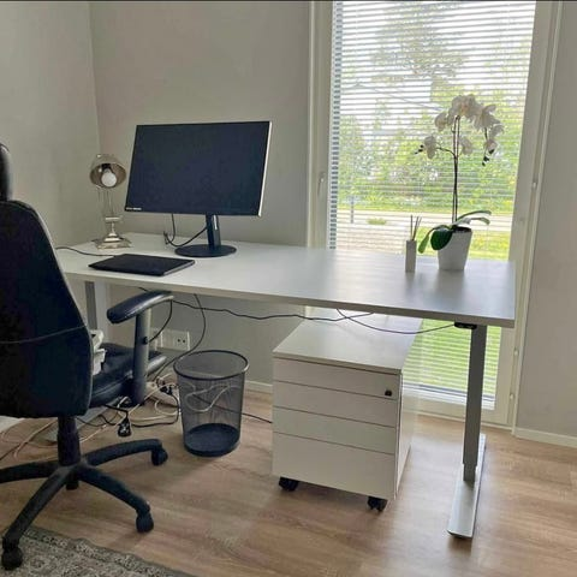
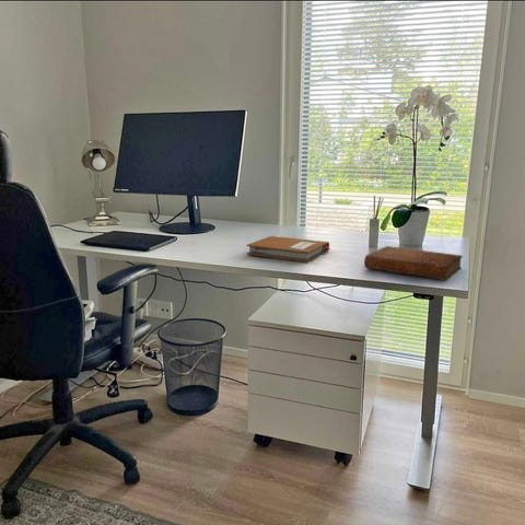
+ notebook (290, 247)
+ bible (412, 261)
